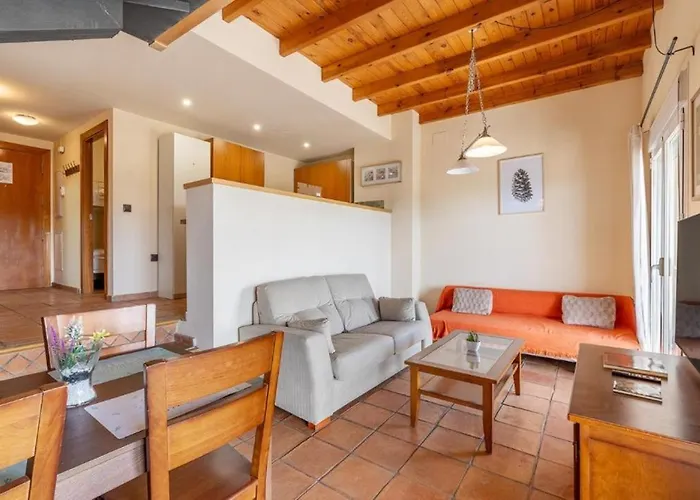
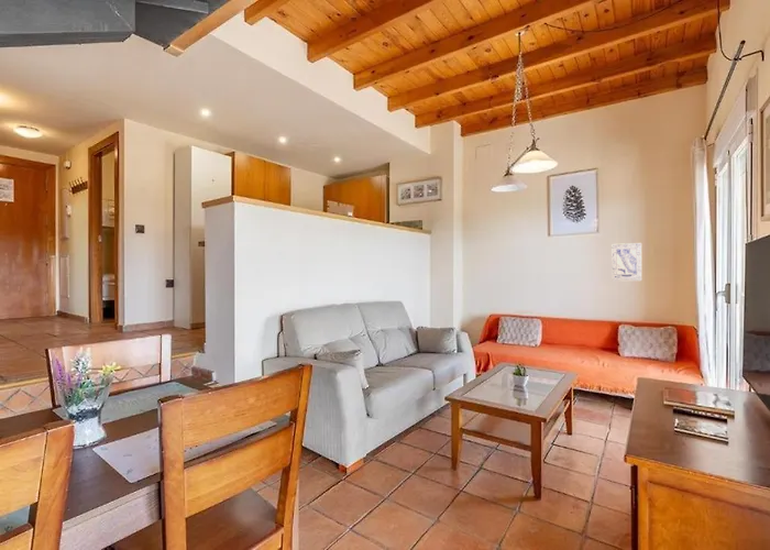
+ wall art (626, 262)
